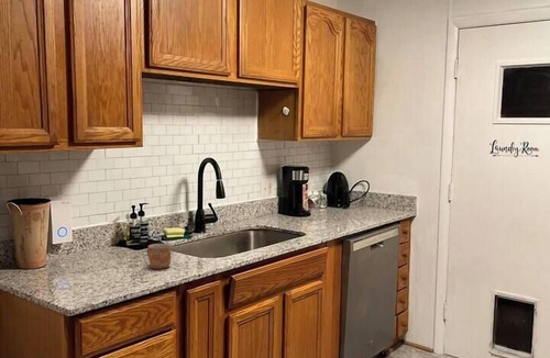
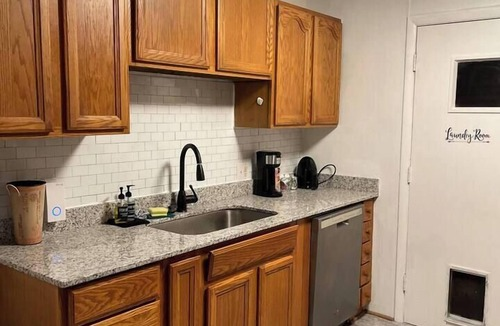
- mug (157, 255)
